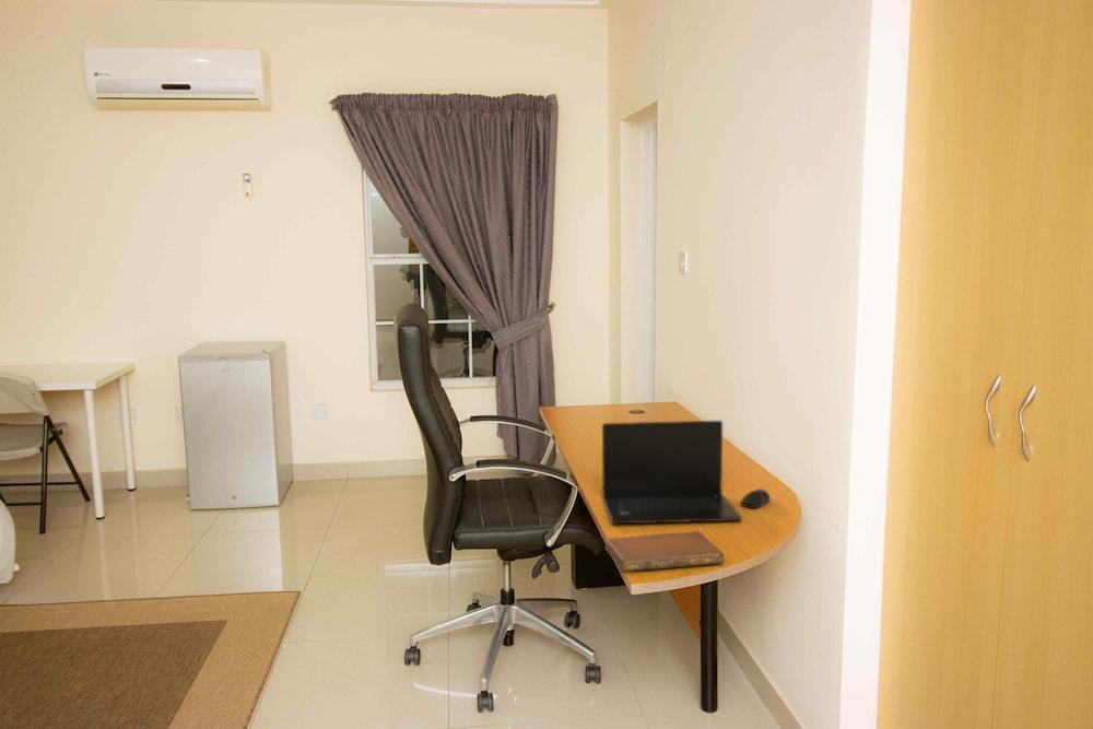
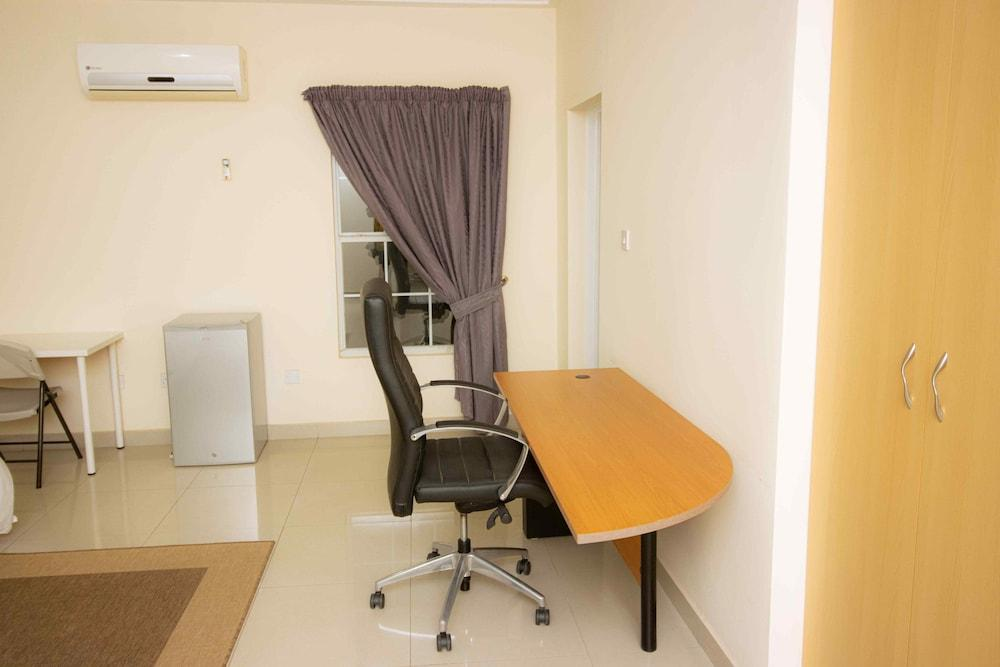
- computer mouse (755, 497)
- laptop (669, 470)
- notebook (662, 550)
